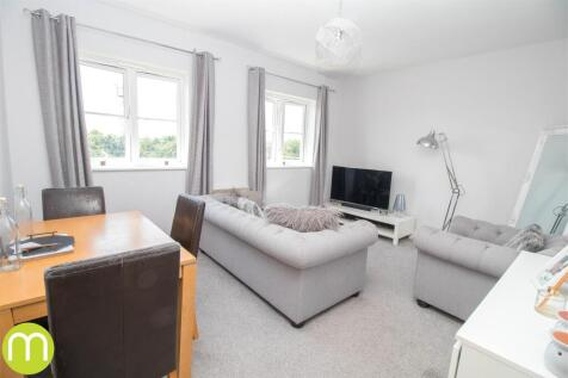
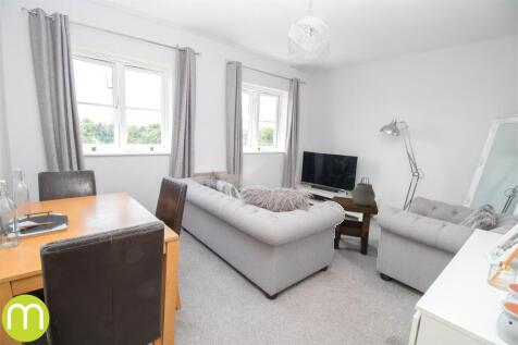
+ side table (351, 223)
+ ceramic pot (363, 194)
